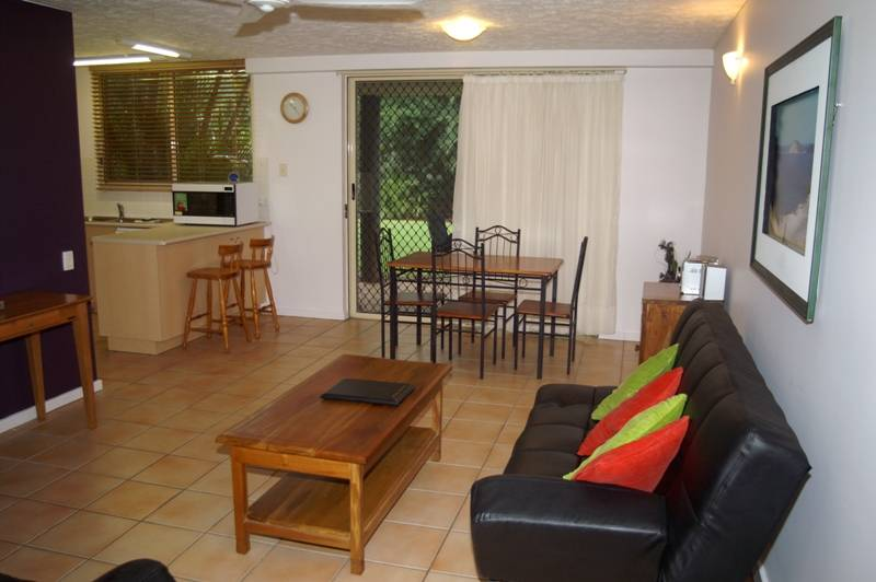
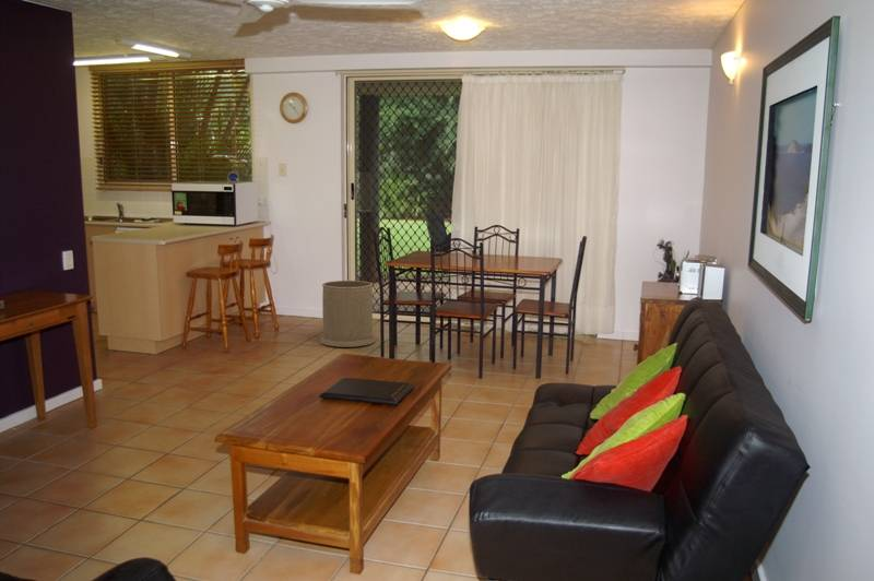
+ trash can (347, 312)
